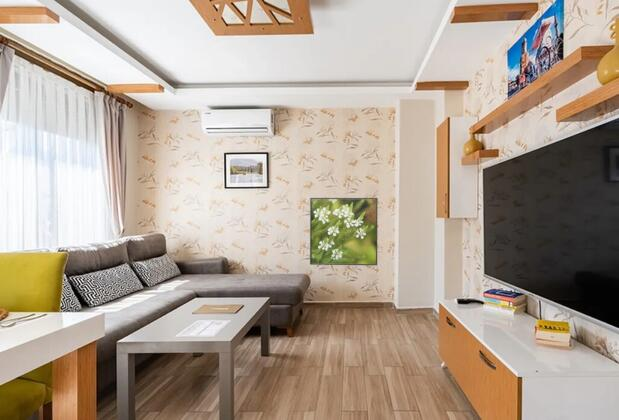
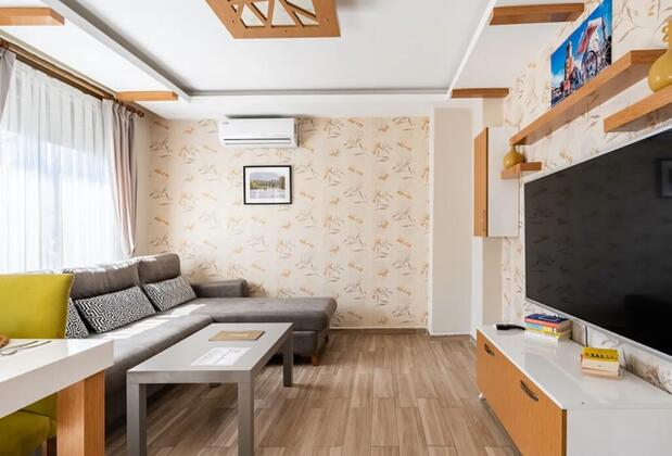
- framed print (343, 231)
